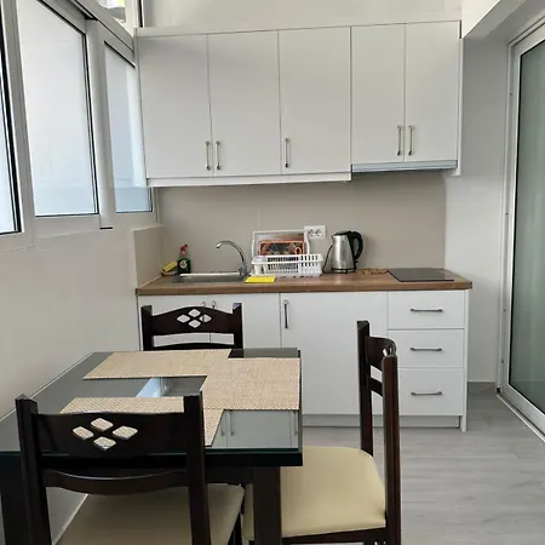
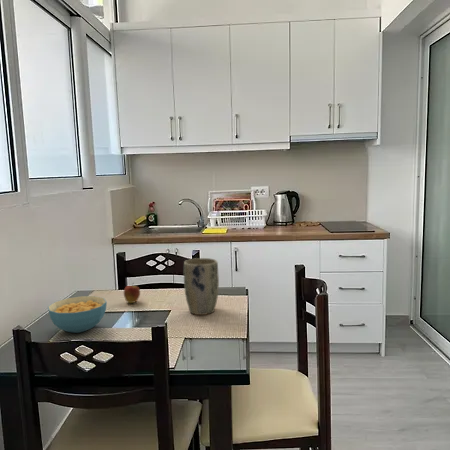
+ cereal bowl (78, 317)
+ fruit (131, 292)
+ plant pot (201, 286)
